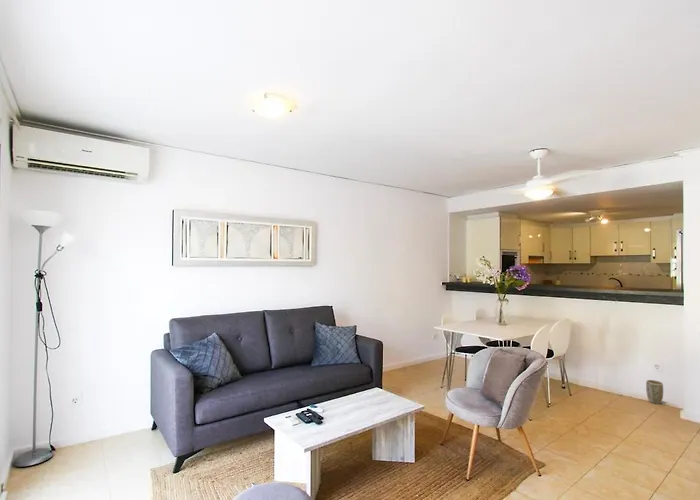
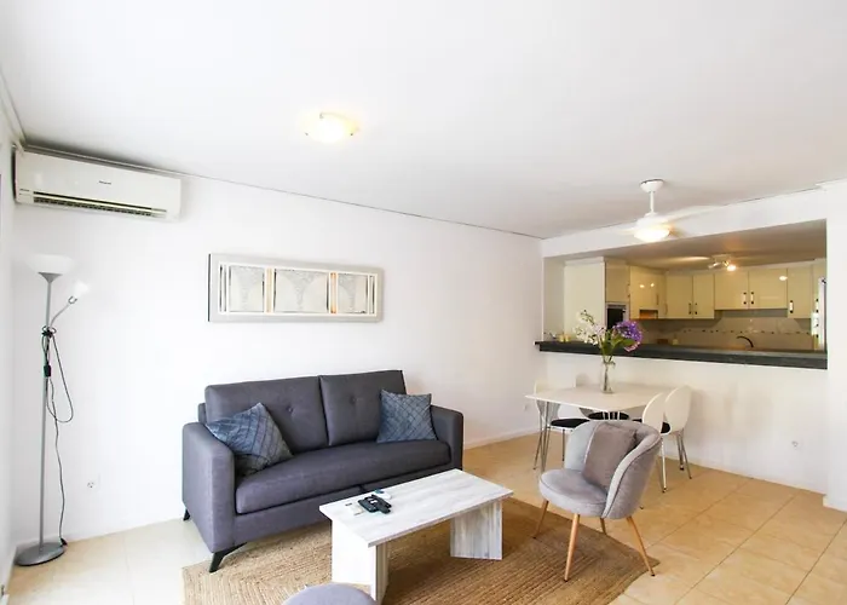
- plant pot (654, 392)
